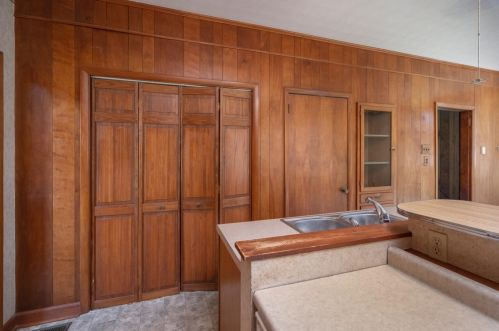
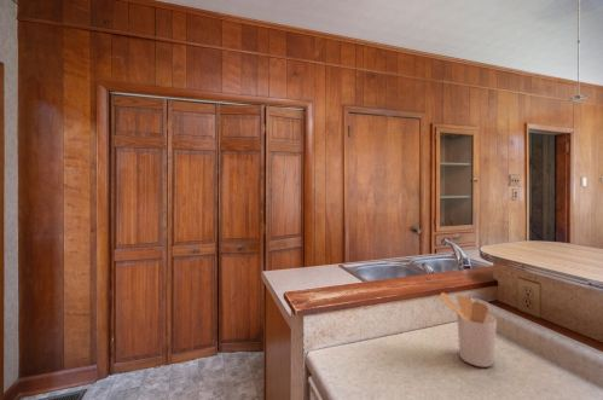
+ utensil holder (465, 325)
